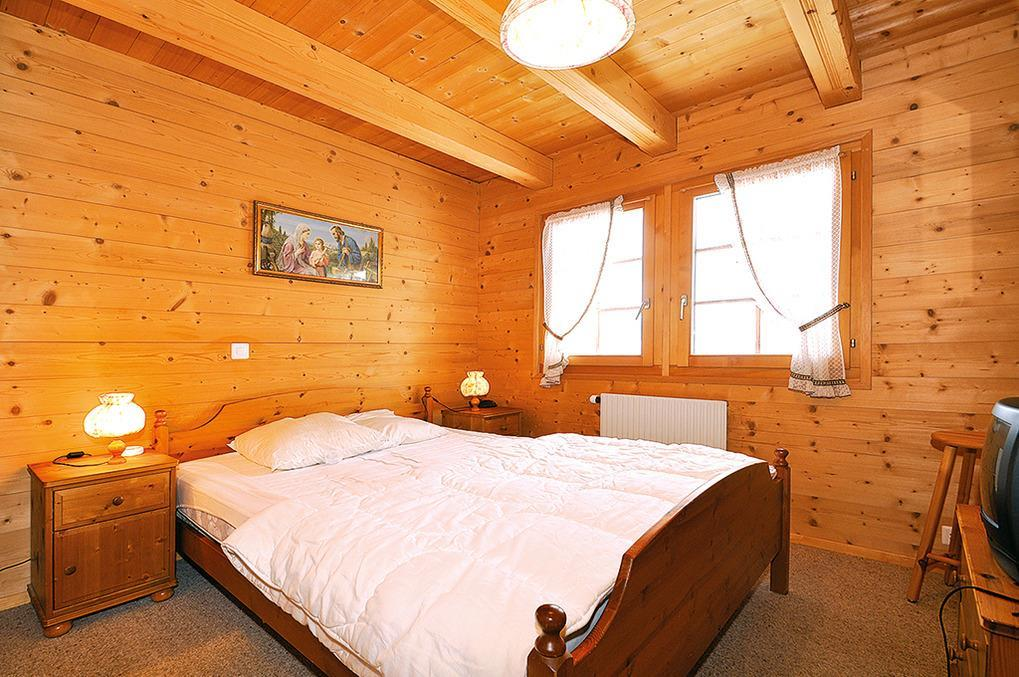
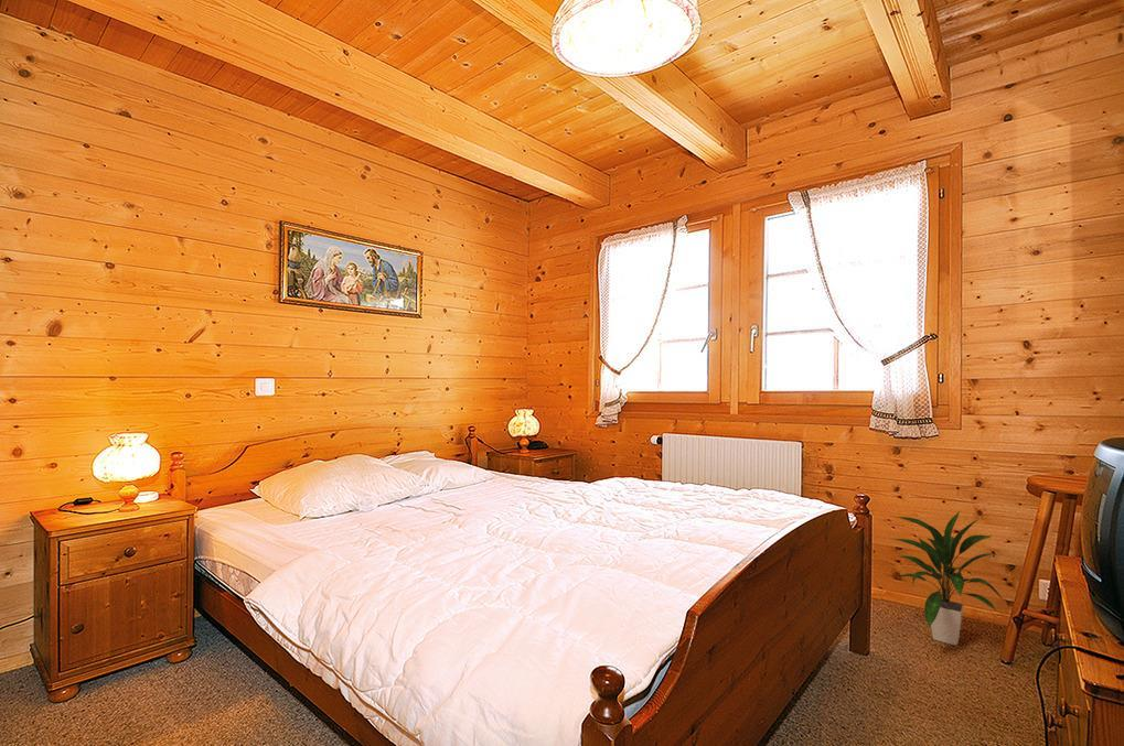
+ indoor plant (943, 574)
